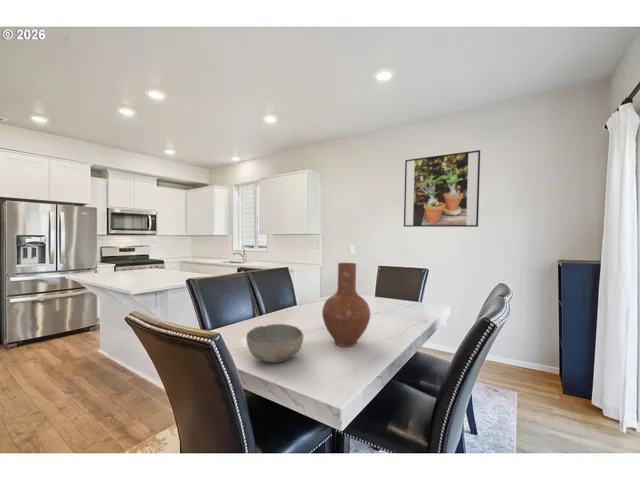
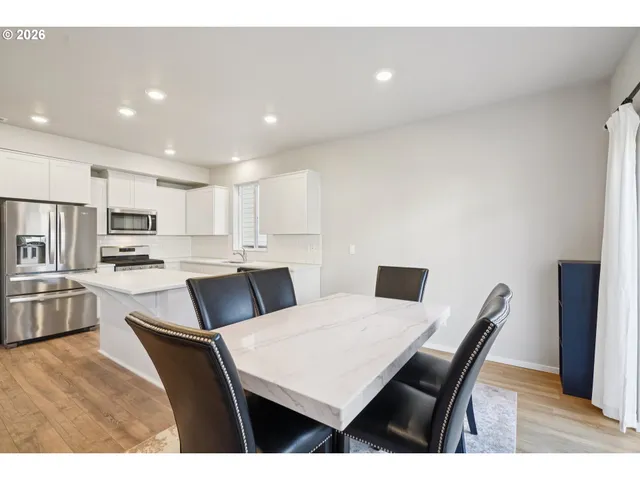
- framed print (439, 191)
- vase (346, 303)
- bowl (274, 345)
